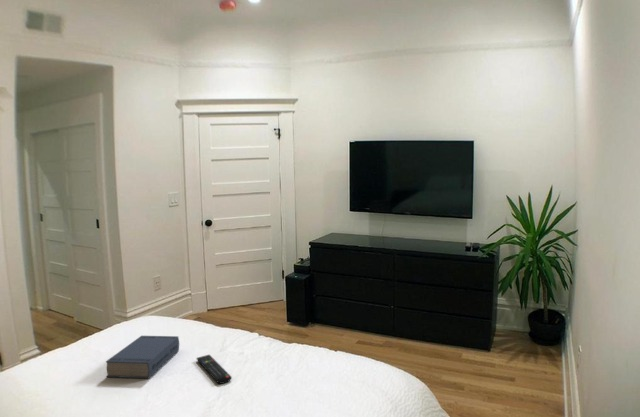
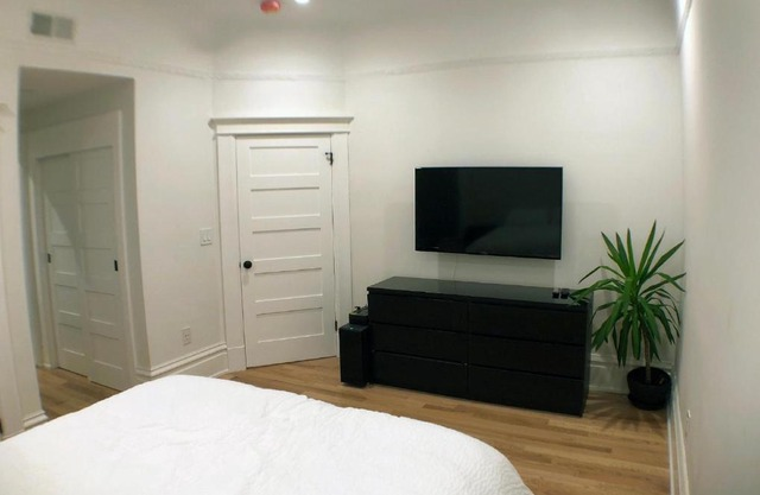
- remote control (213, 368)
- book (145, 355)
